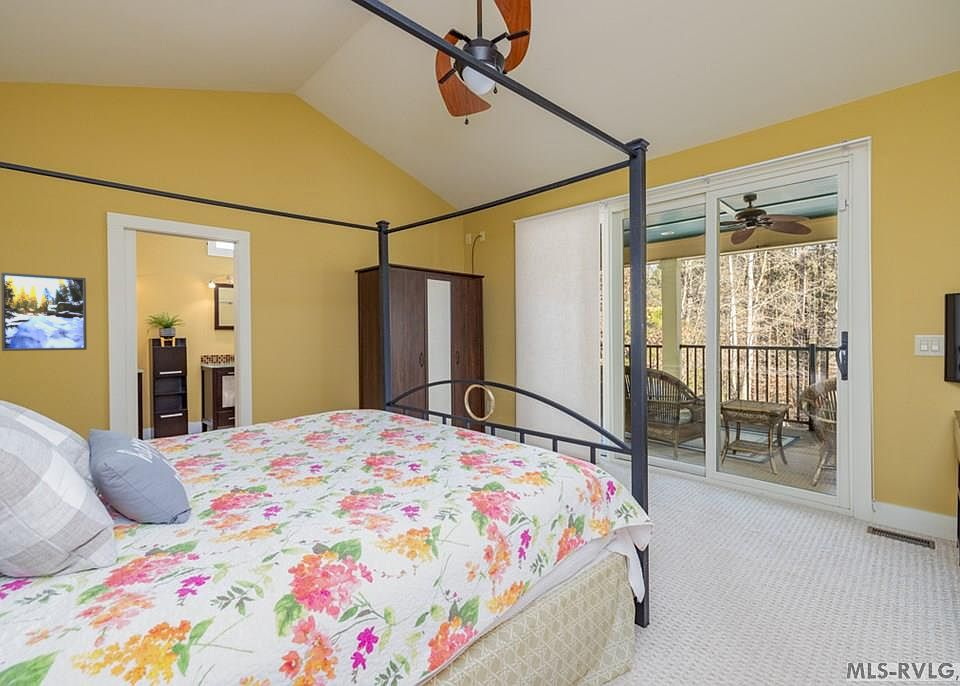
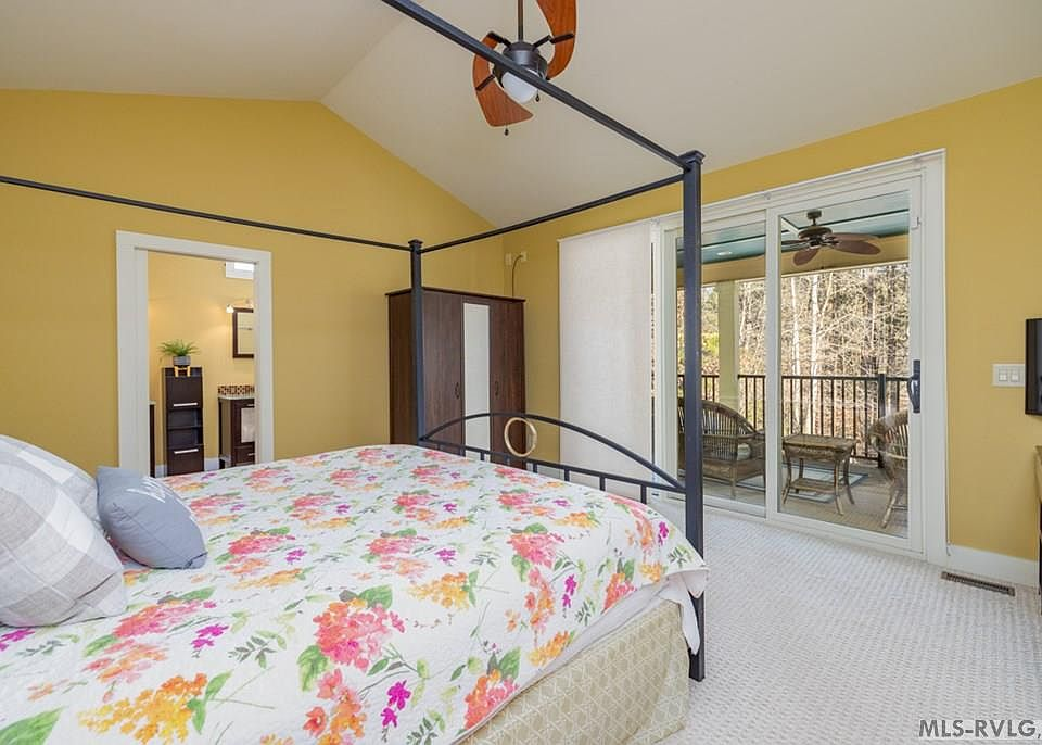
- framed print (45, 312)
